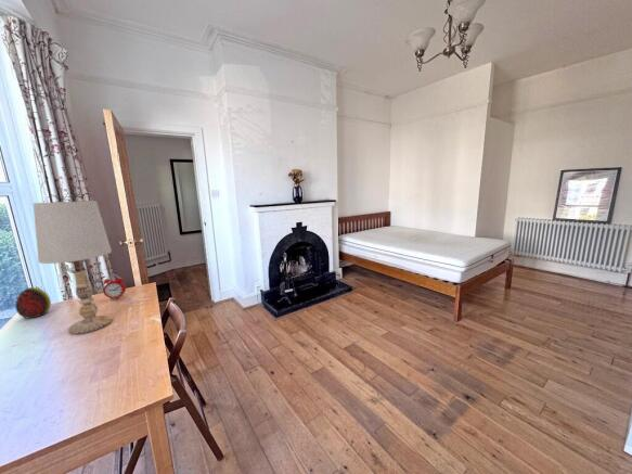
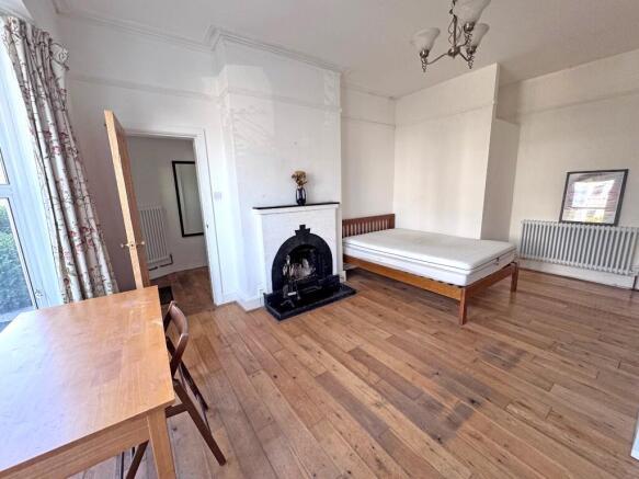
- decorative egg (33, 300)
- table lamp (79, 266)
- alarm clock (114, 286)
